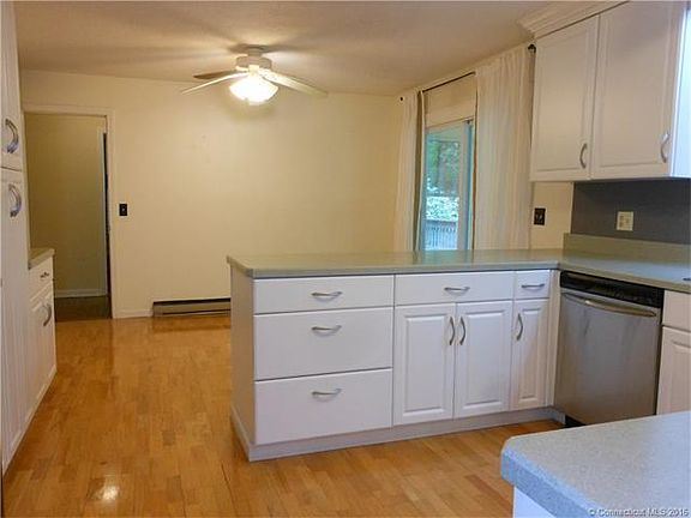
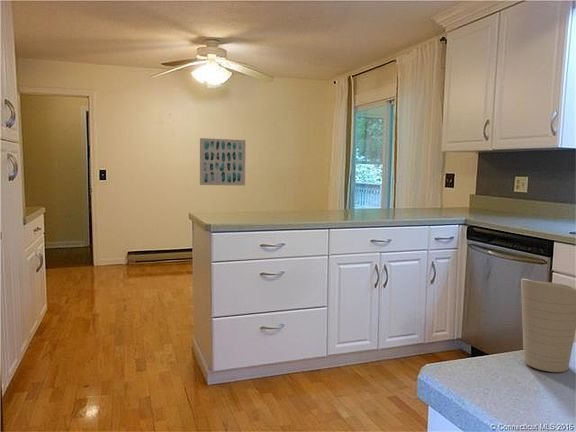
+ cup (548, 321)
+ wall art (222, 162)
